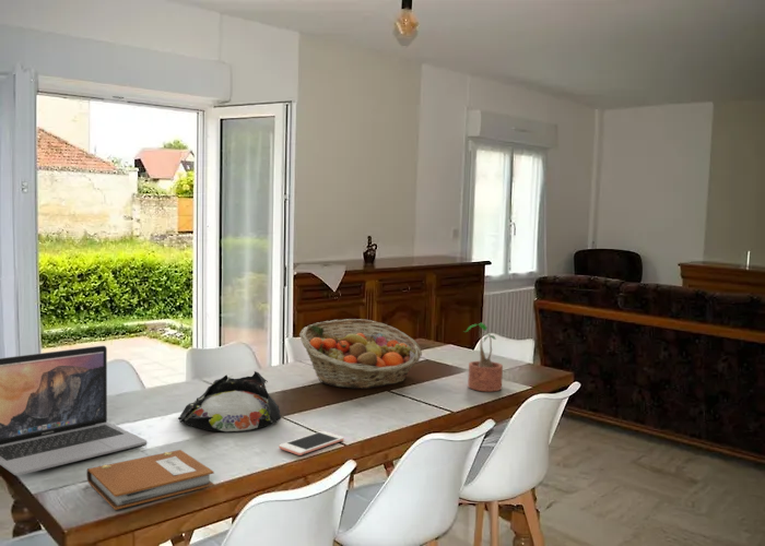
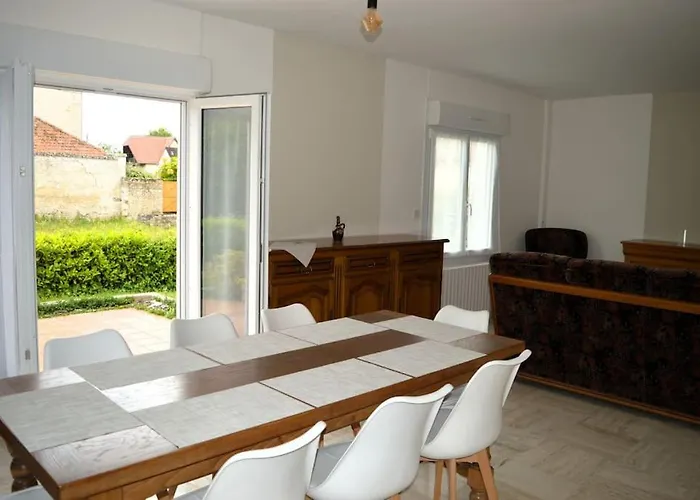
- potted plant (481, 355)
- notebook (152, 475)
- plate (229, 399)
- laptop (66, 404)
- cell phone (311, 442)
- fruit basket (361, 352)
